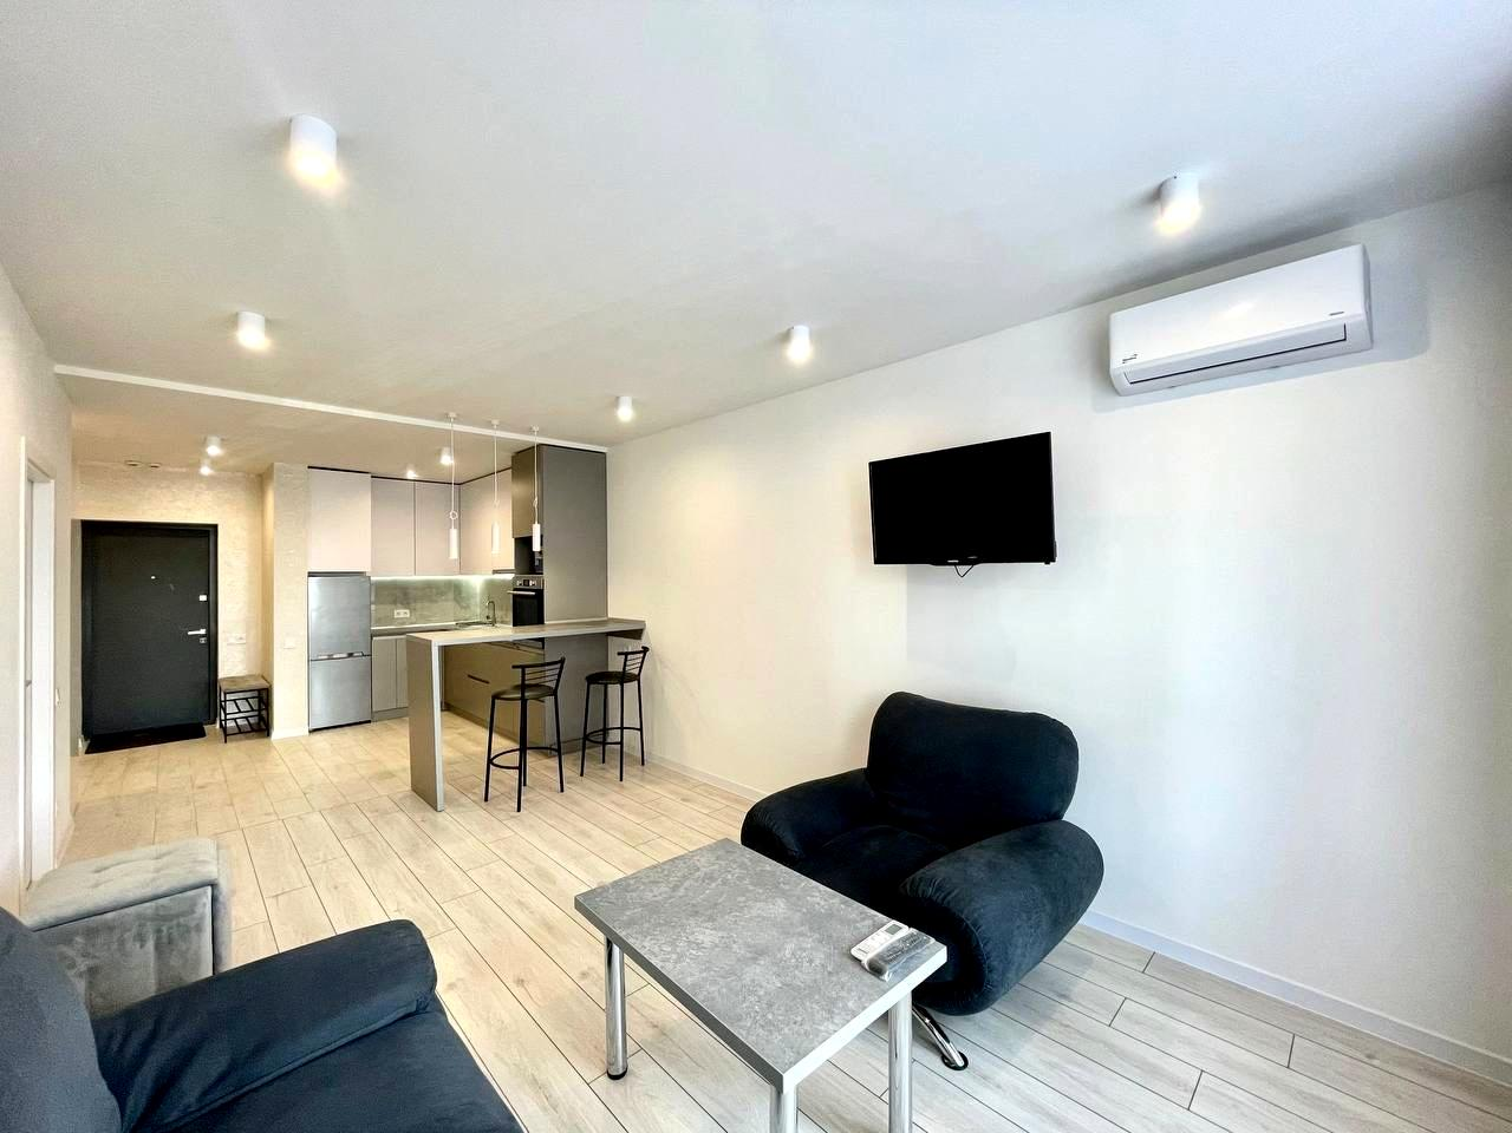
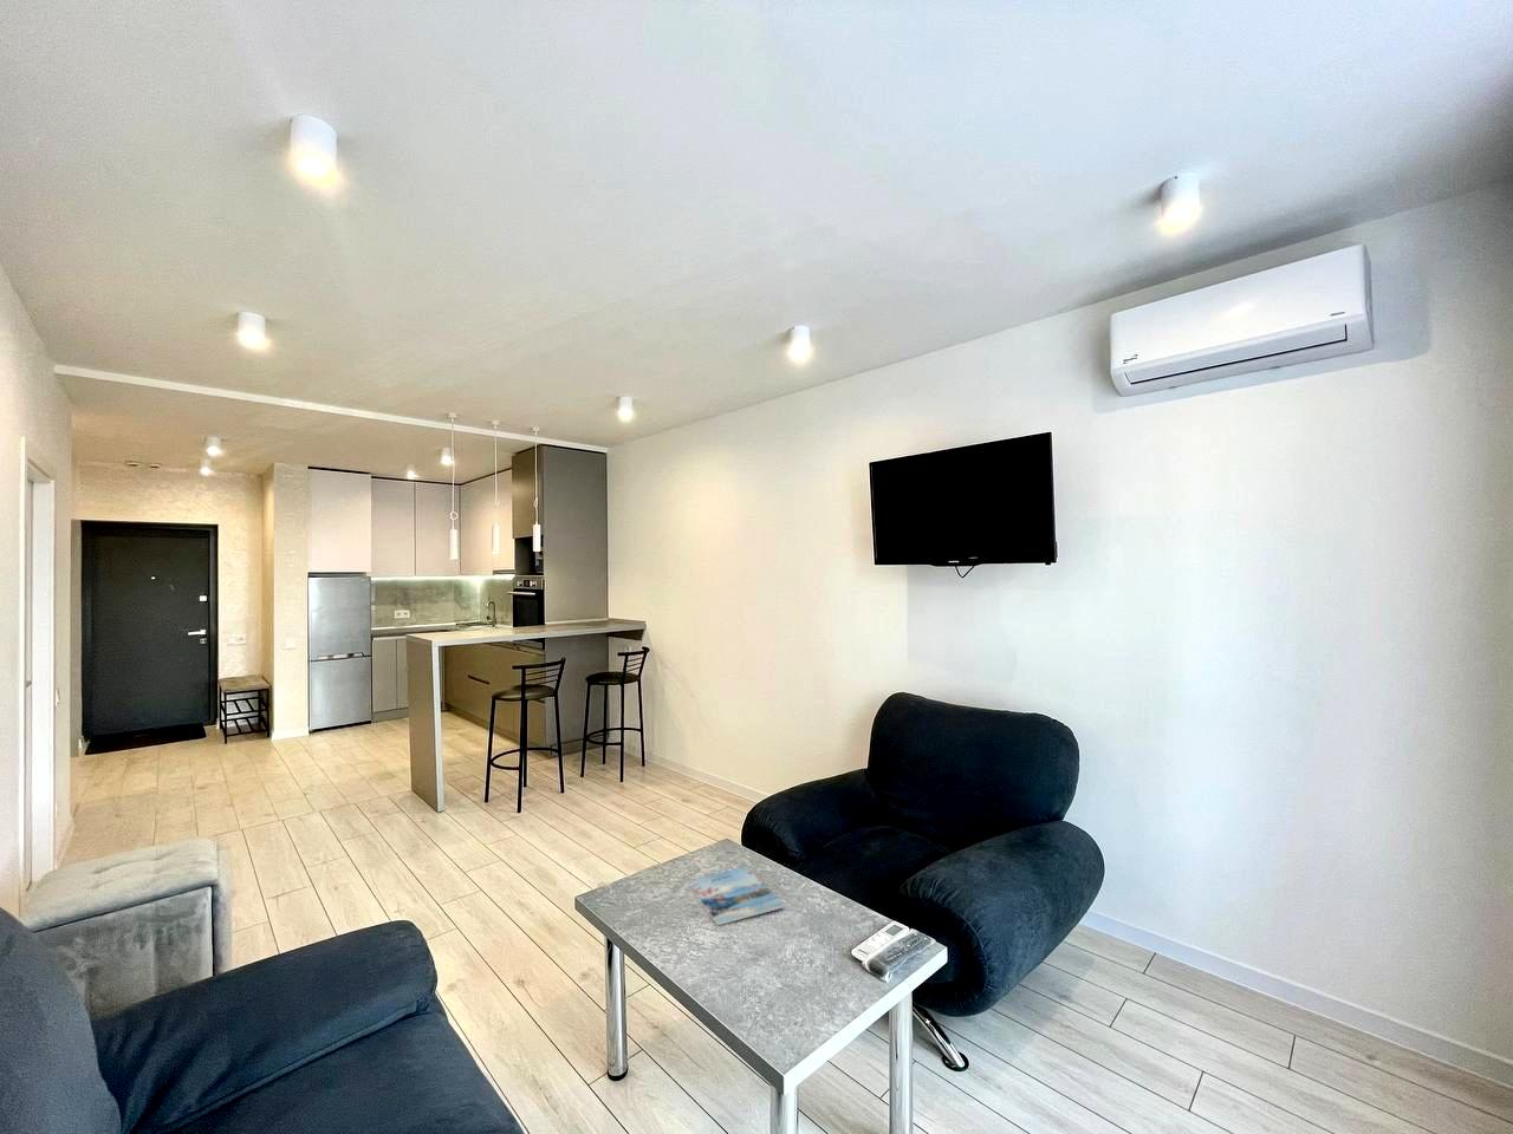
+ magazine (733, 893)
